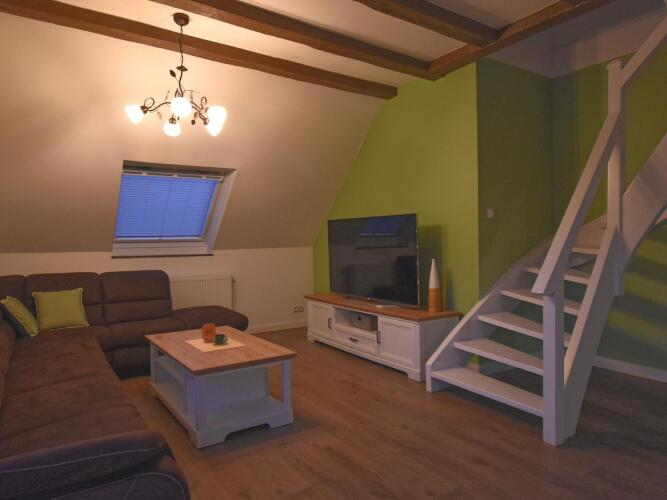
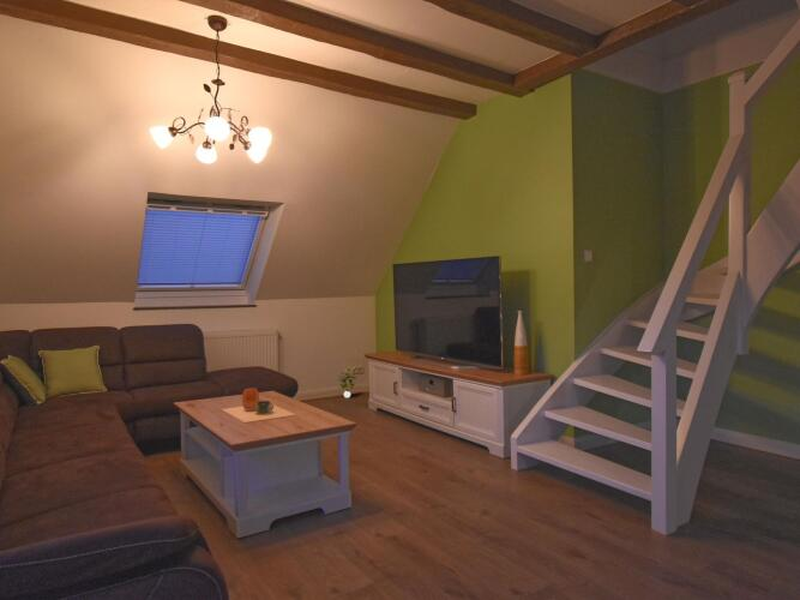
+ potted plant (348, 380)
